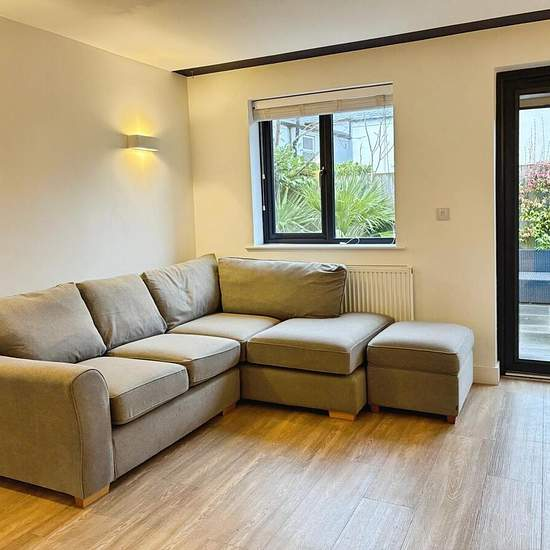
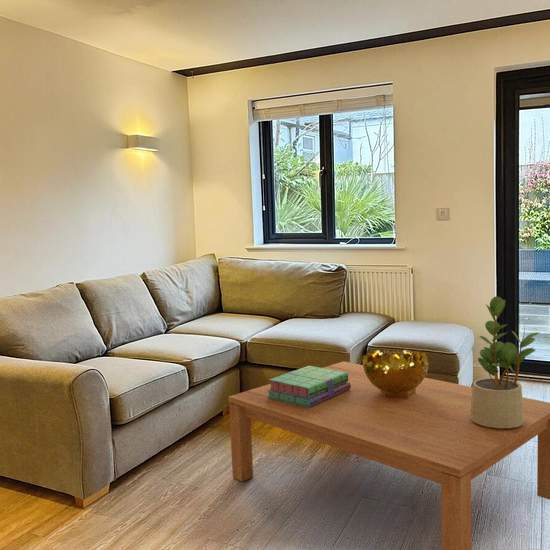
+ potted plant (503, 358)
+ stack of books (309, 384)
+ decorative bowl (395, 373)
+ coffee table (386, 443)
